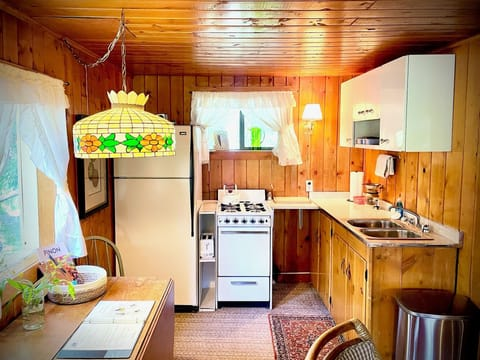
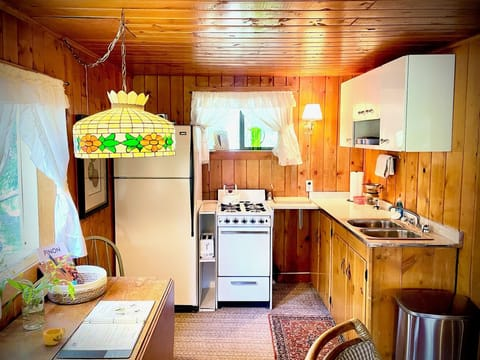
+ cup (55, 335)
